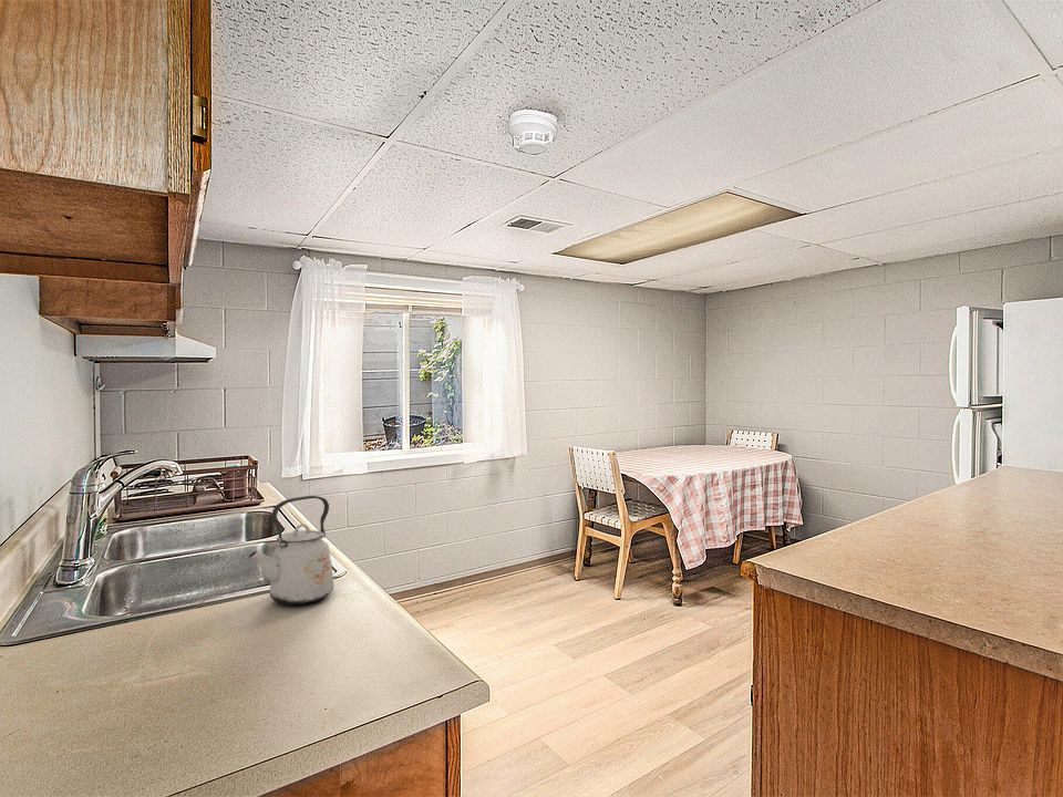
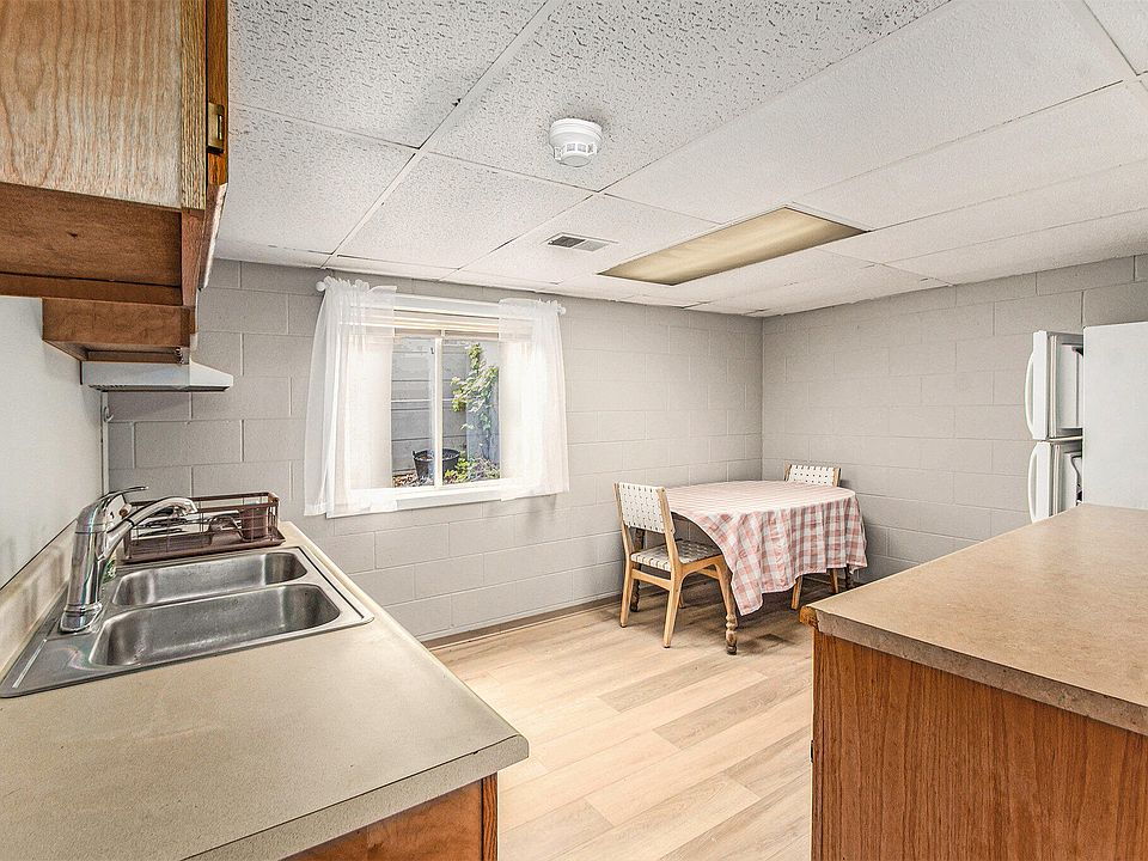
- kettle (290, 550)
